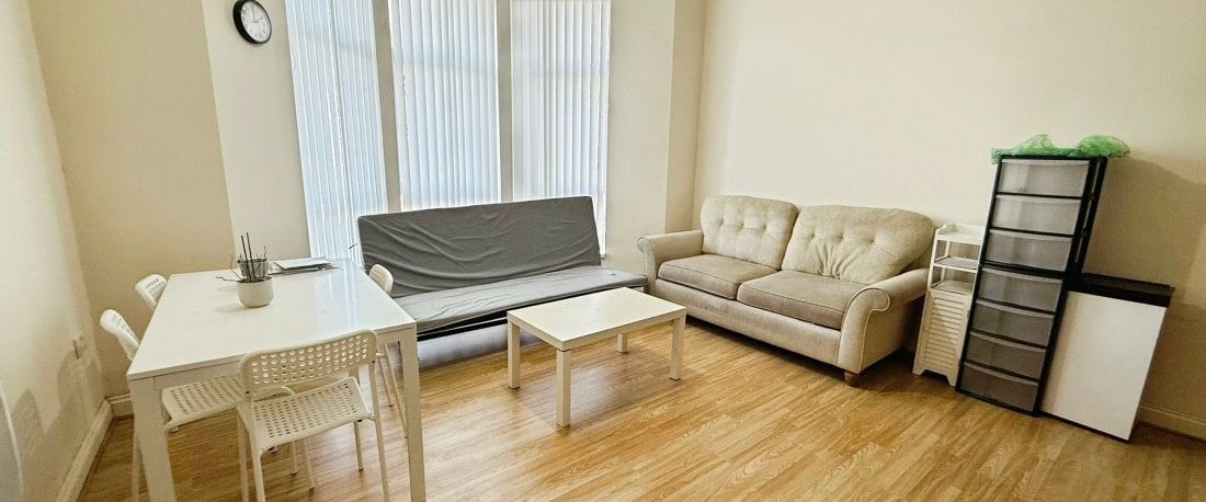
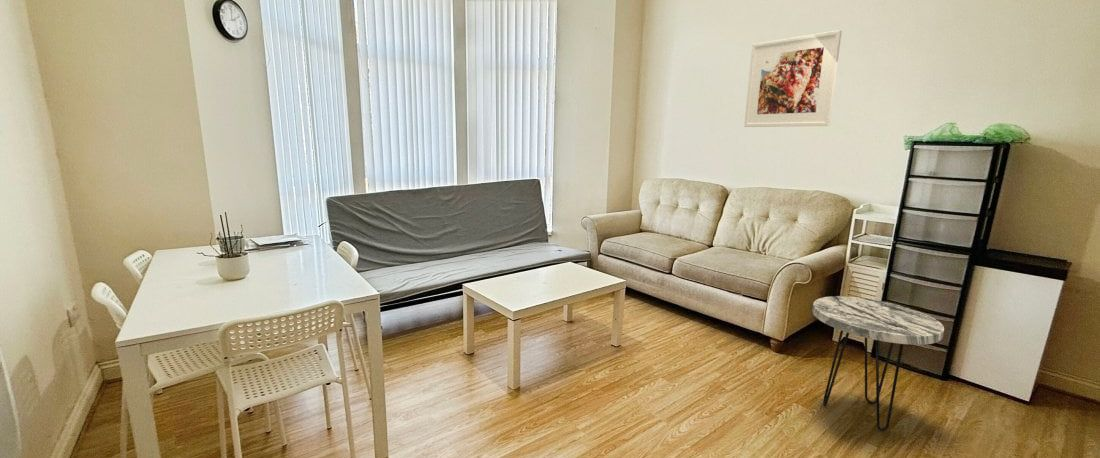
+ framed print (788, 82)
+ side table (866, 364)
